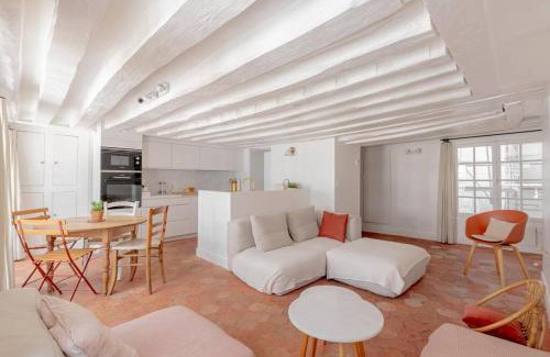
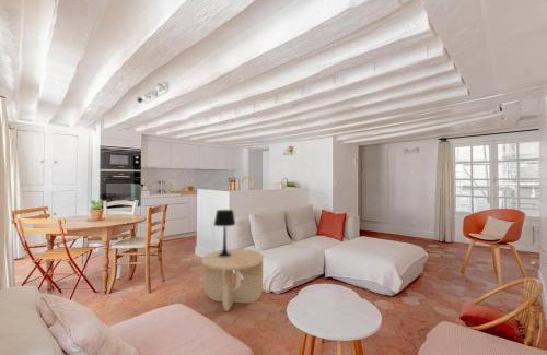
+ side table (234, 280)
+ table lamp (224, 233)
